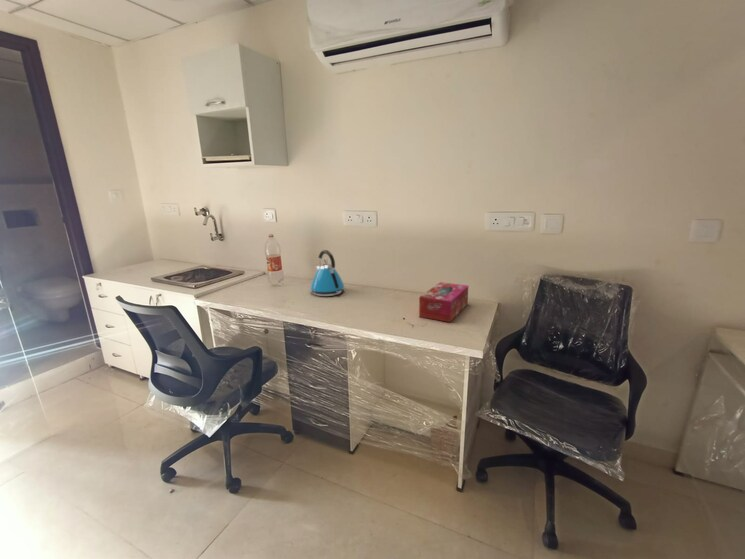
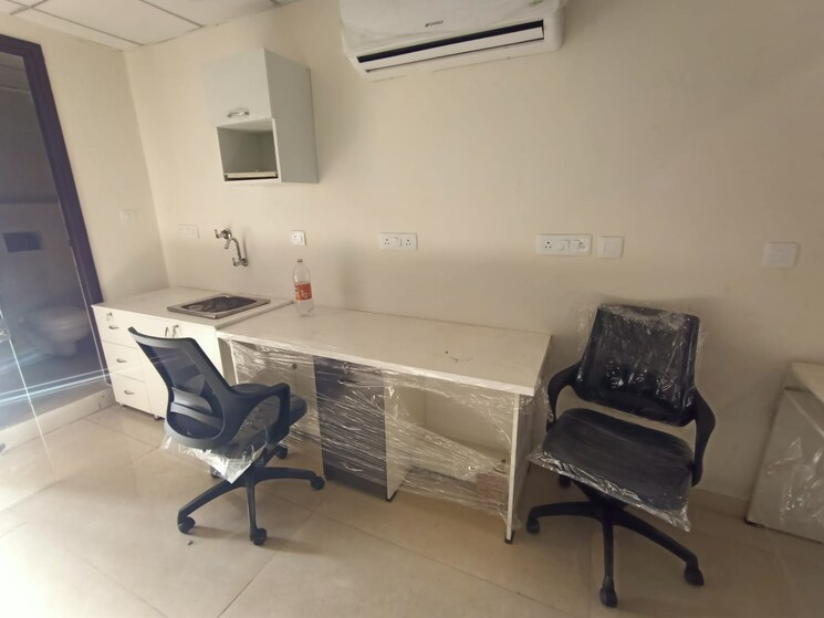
- tissue box (444, 300)
- kettle (327, 271)
